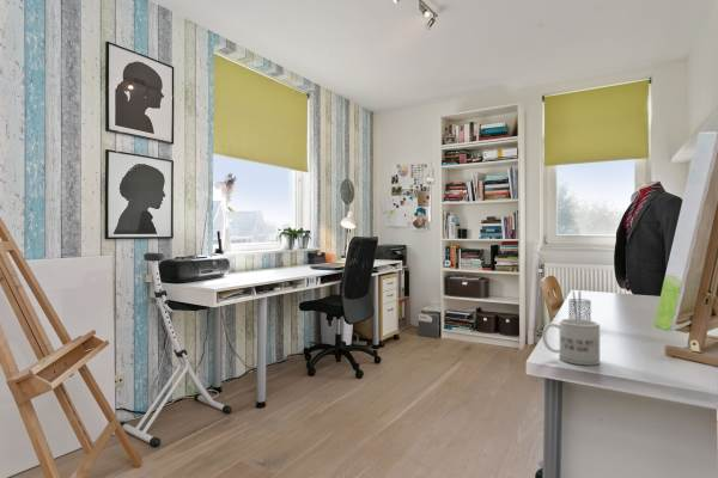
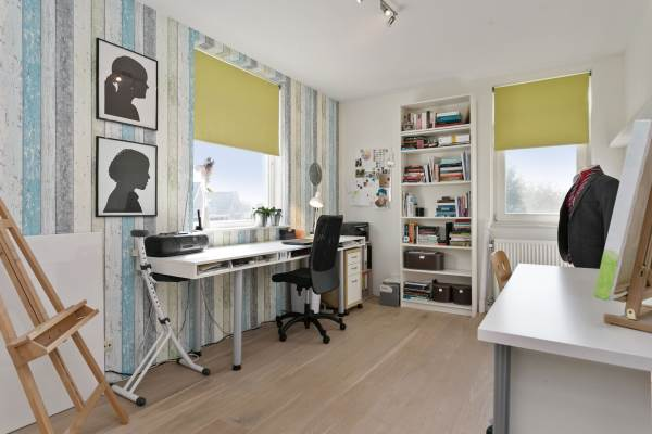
- mug (570, 339)
- pencil holder (579, 307)
